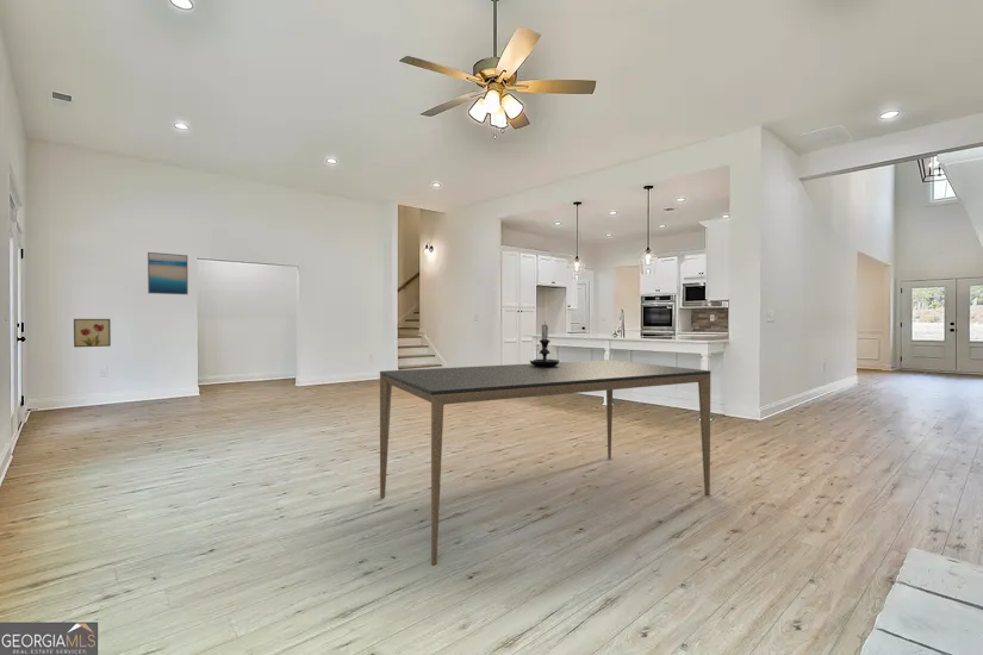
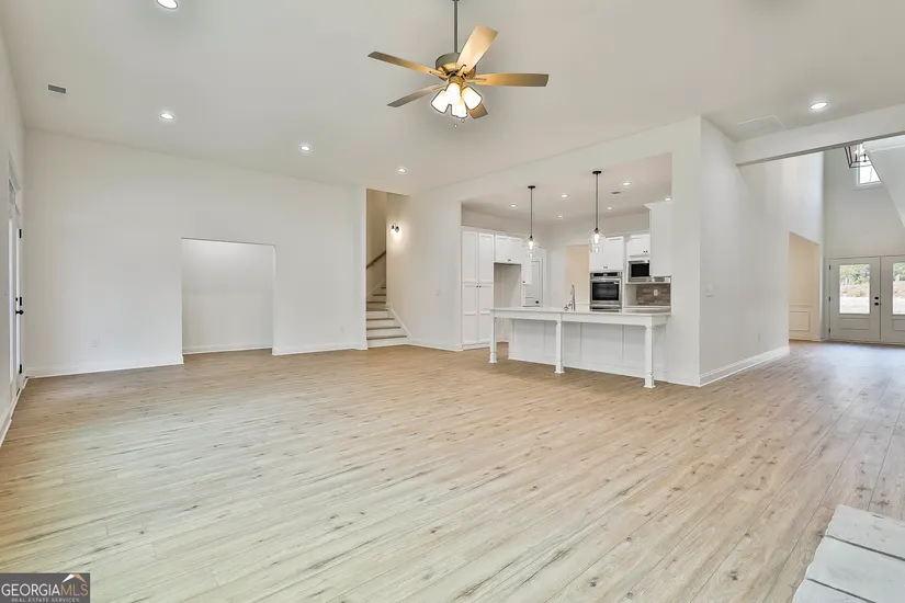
- wall art (168, 274)
- candle holder (545, 343)
- wall art (92, 332)
- dining table (540, 395)
